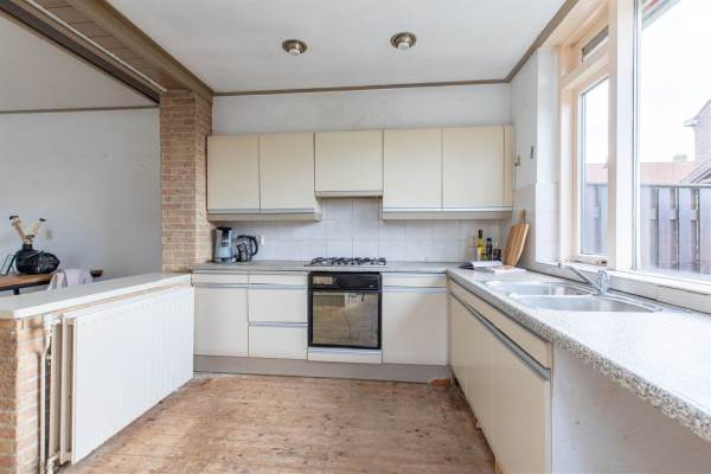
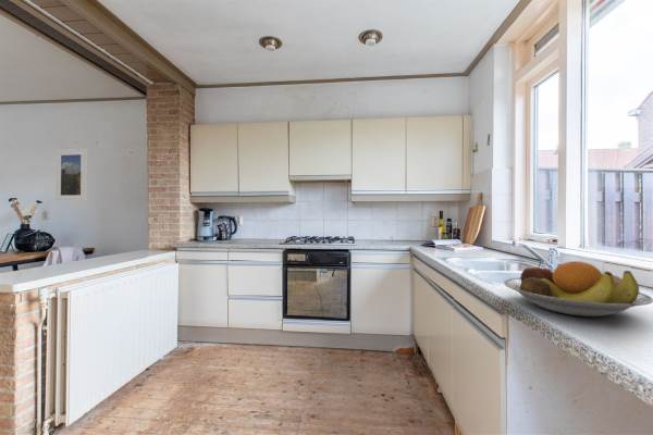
+ fruit bowl (569, 283)
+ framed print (71, 175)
